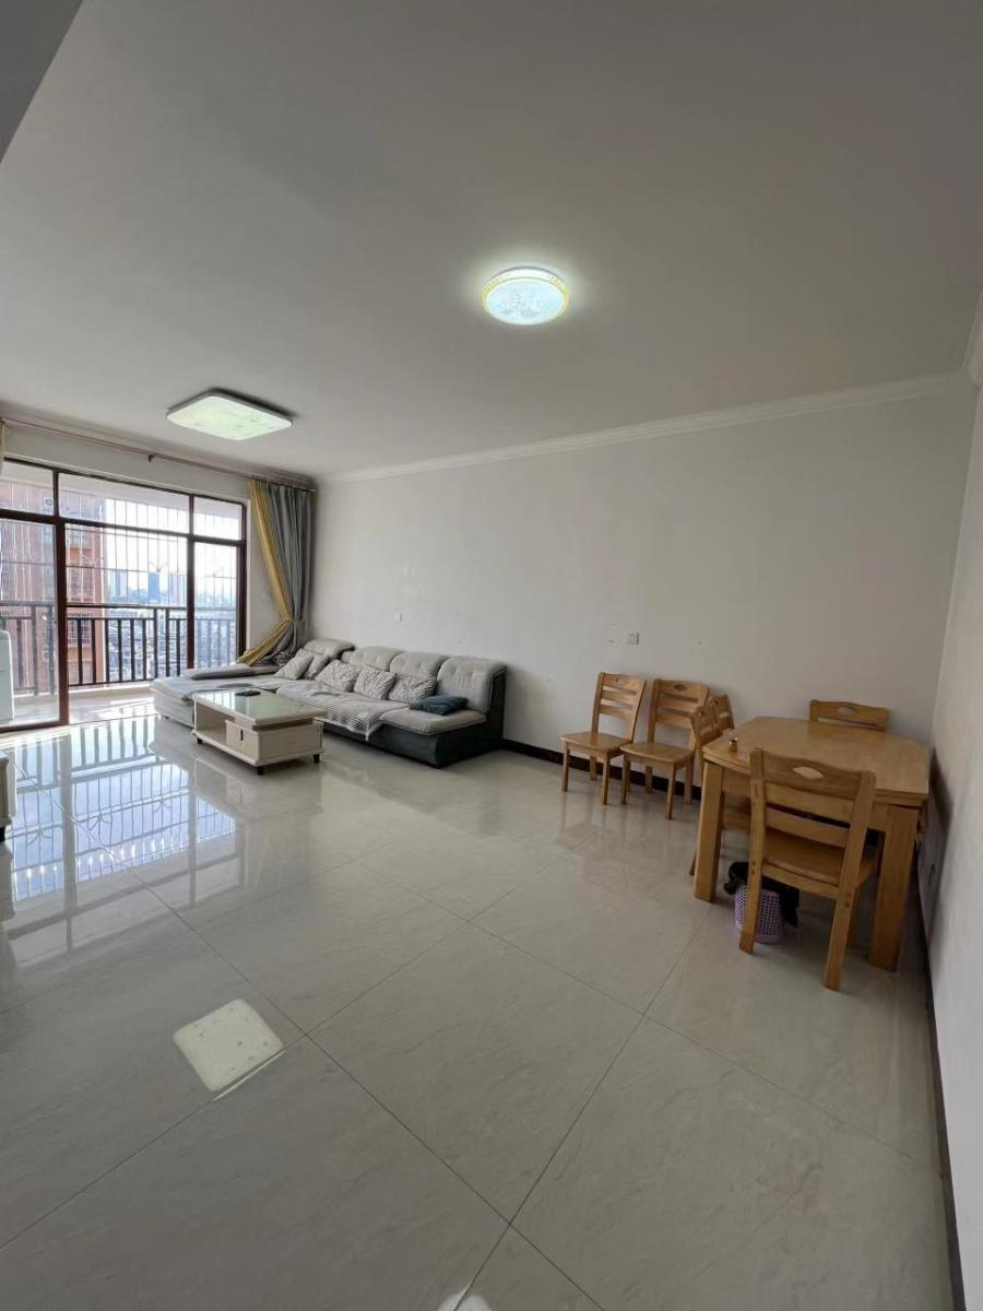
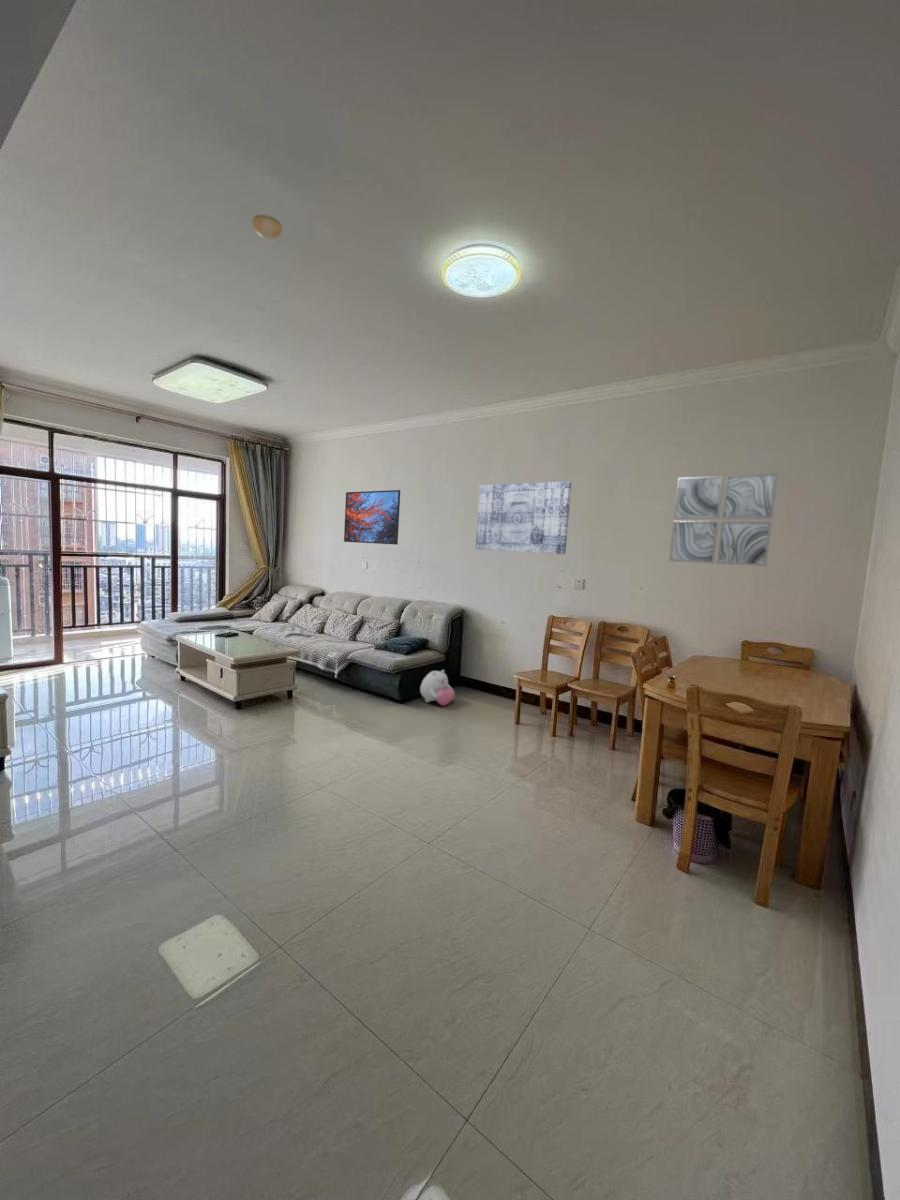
+ smoke detector (267, 227)
+ wall art (721, 521)
+ plush toy (437, 686)
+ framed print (370, 517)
+ wall art (520, 518)
